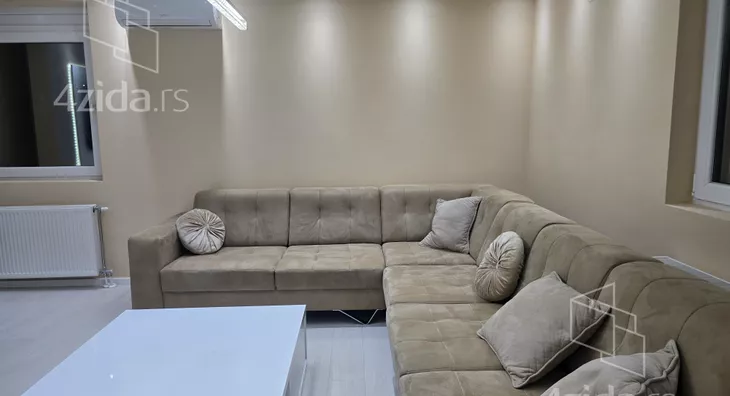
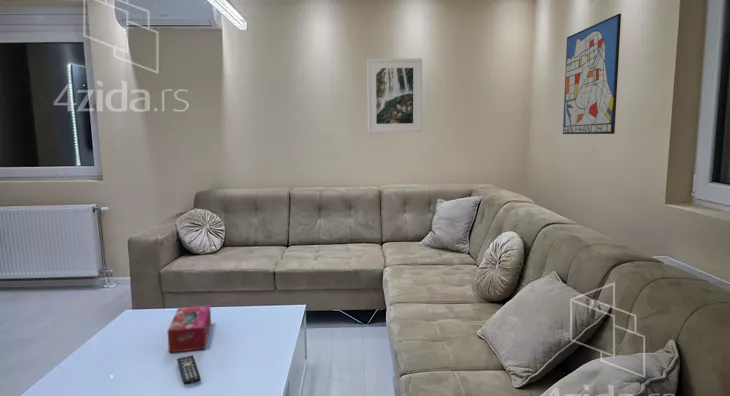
+ tissue box (190, 327)
+ wall art (588, 81)
+ remote control (188, 368)
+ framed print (394, 96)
